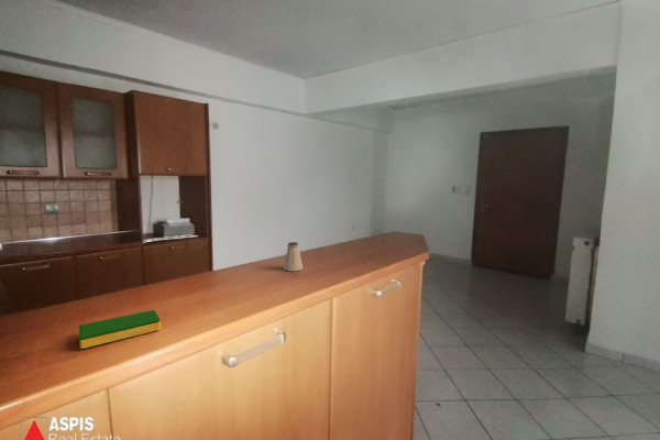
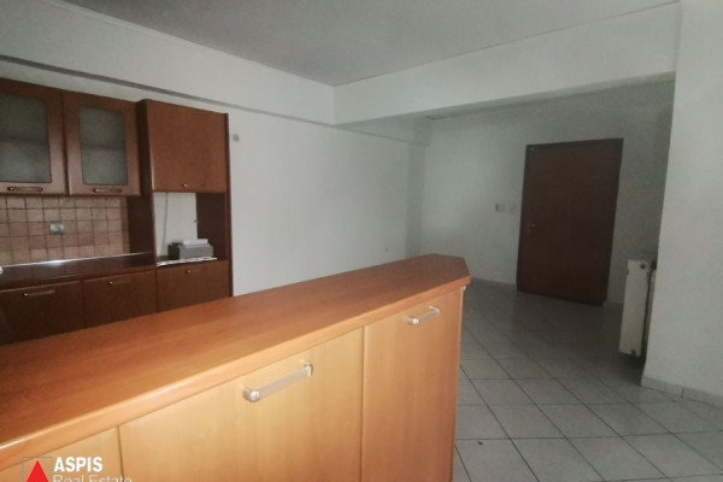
- saltshaker (293, 255)
- dish sponge (121, 327)
